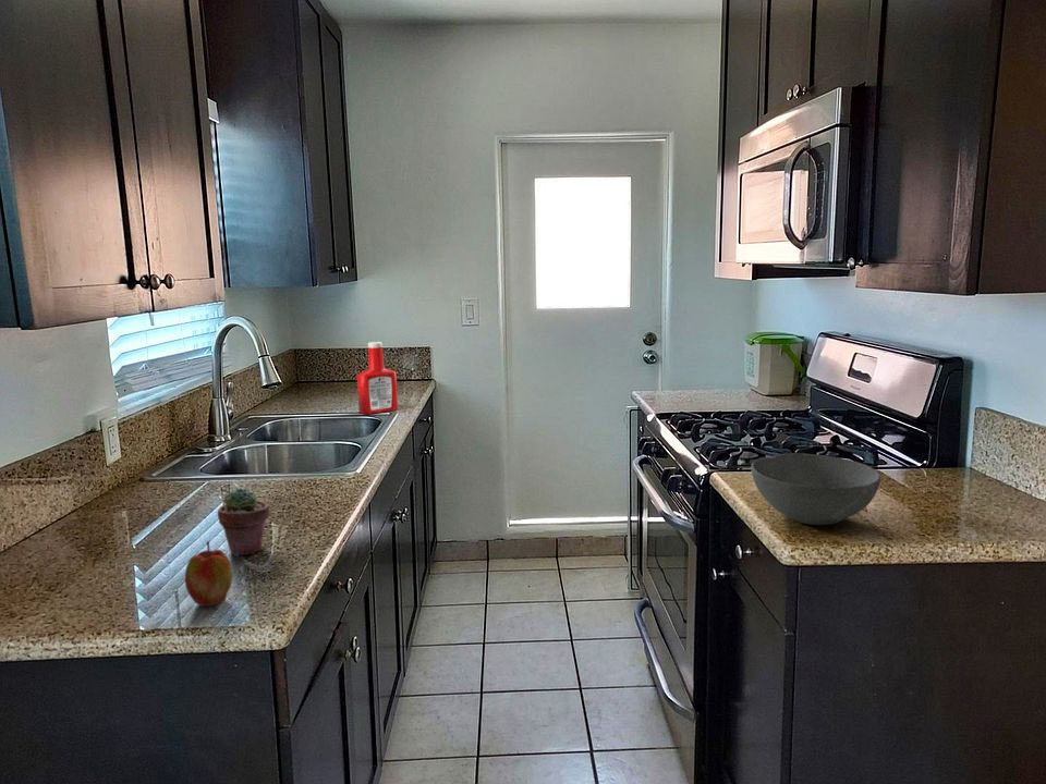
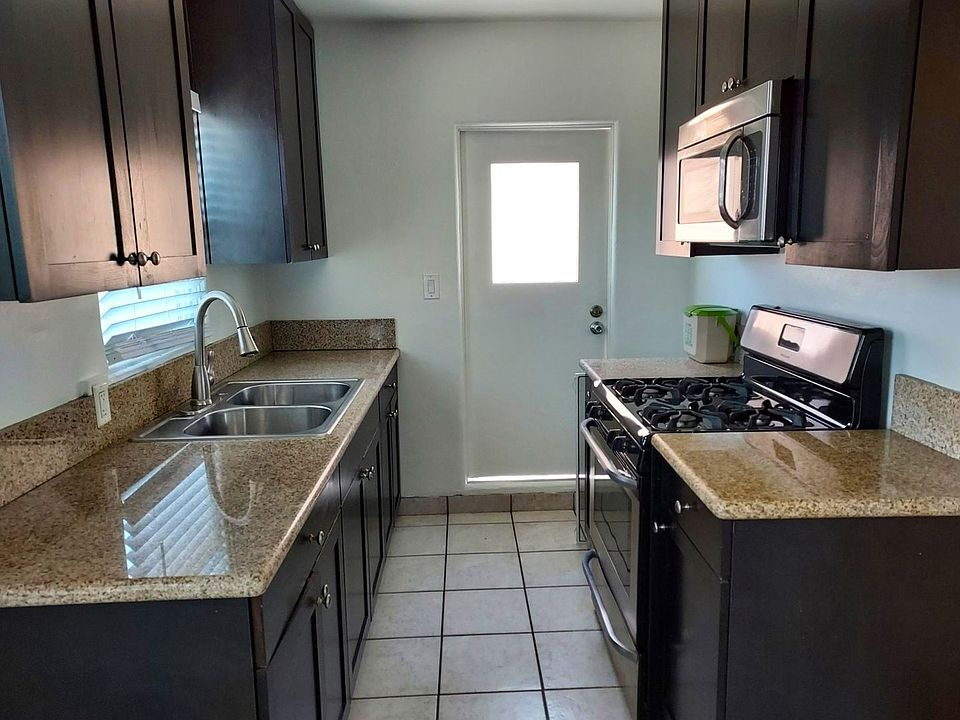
- soap bottle (376, 377)
- bowl (812, 492)
- apple (208, 573)
- potted succulent (244, 518)
